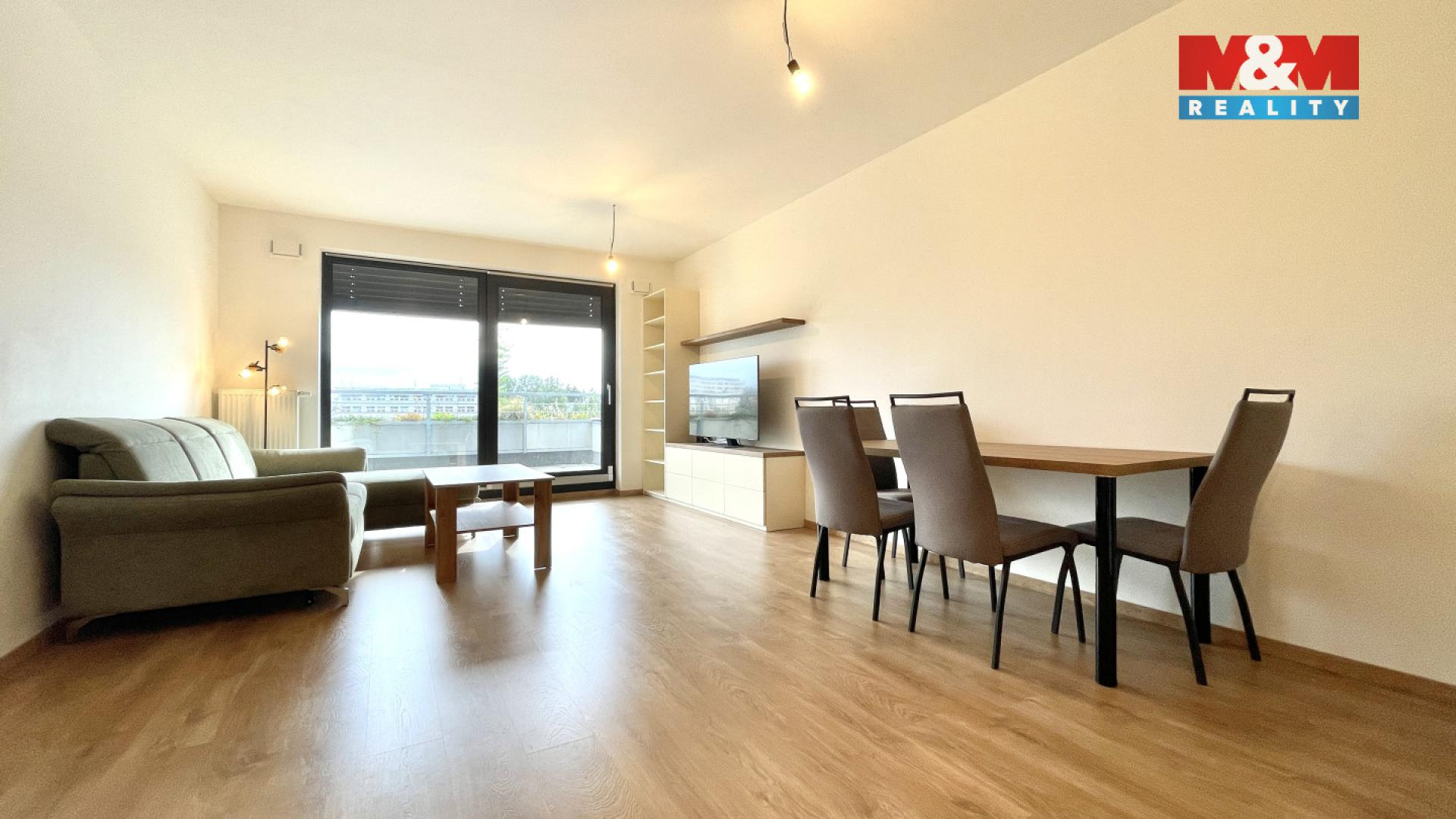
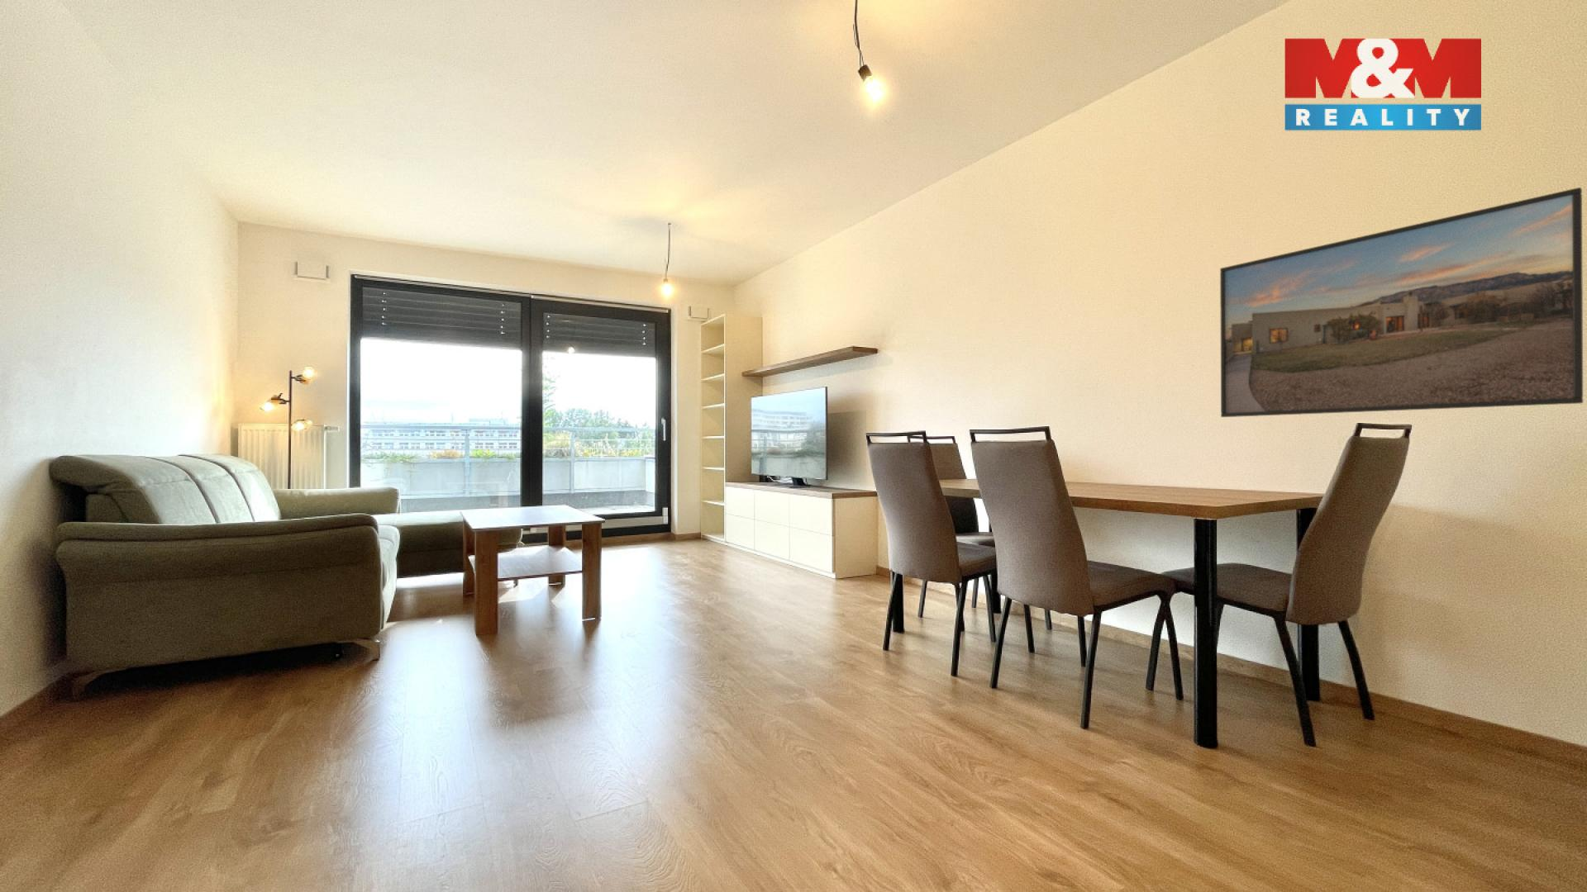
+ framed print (1368, 323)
